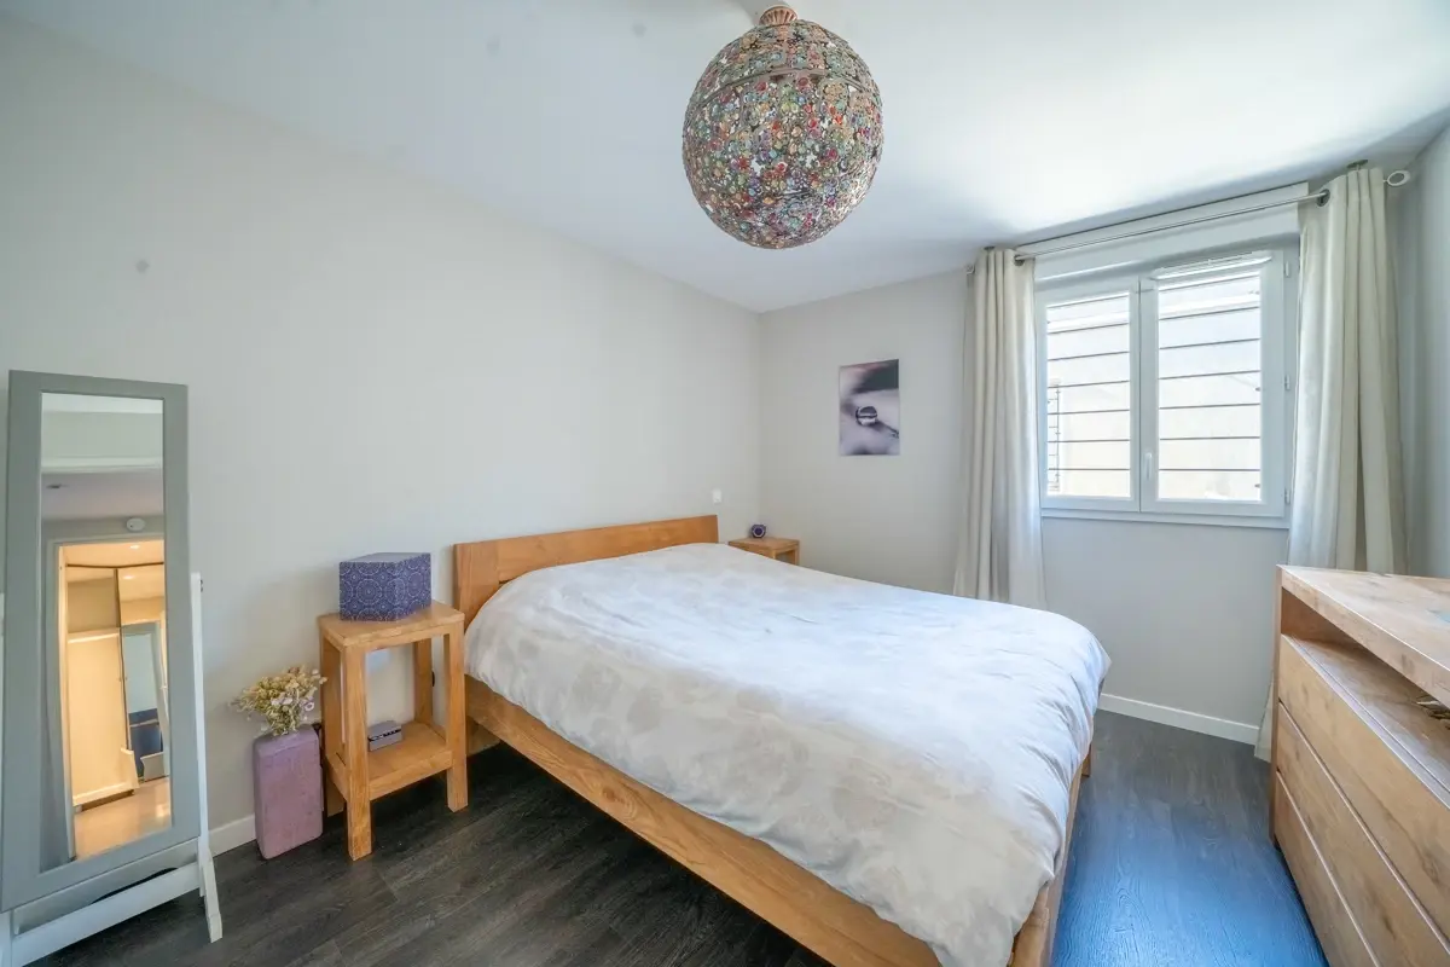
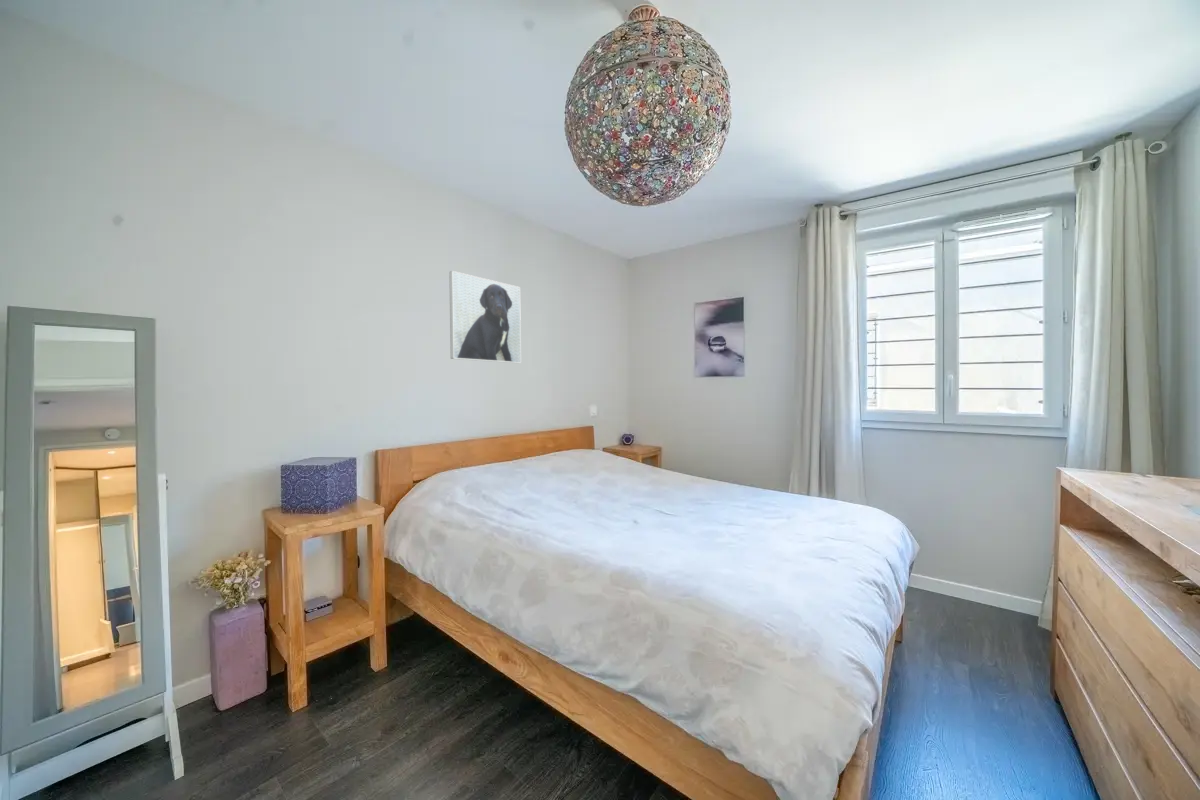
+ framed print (487, 320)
